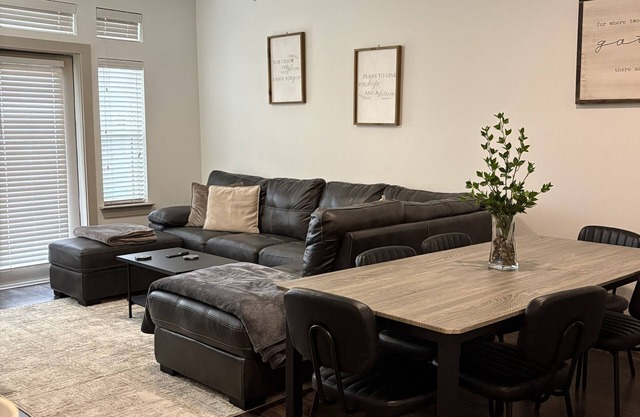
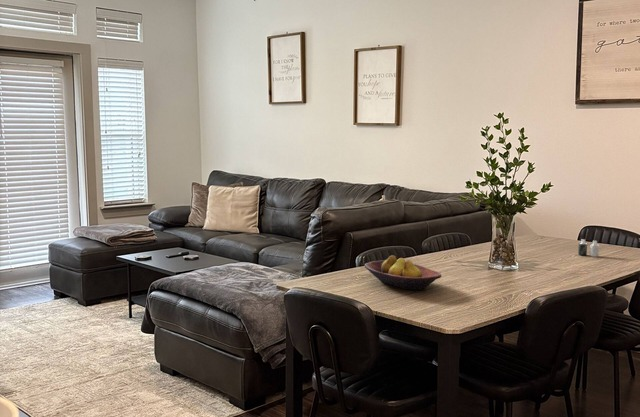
+ candle (590, 247)
+ fruit bowl (401, 270)
